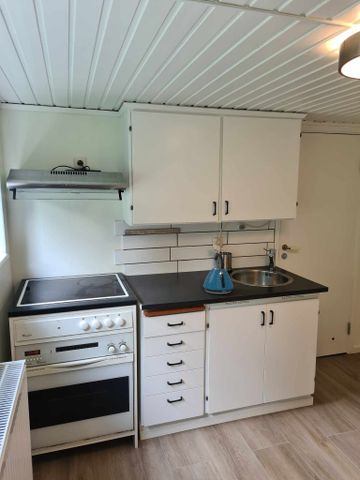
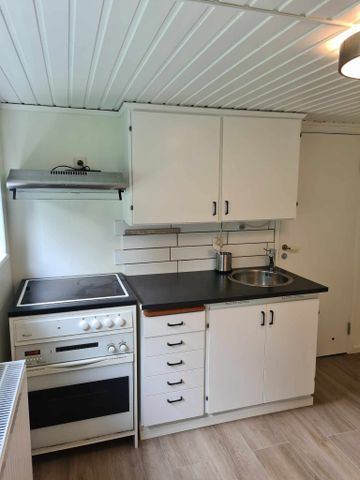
- kettle (218, 272)
